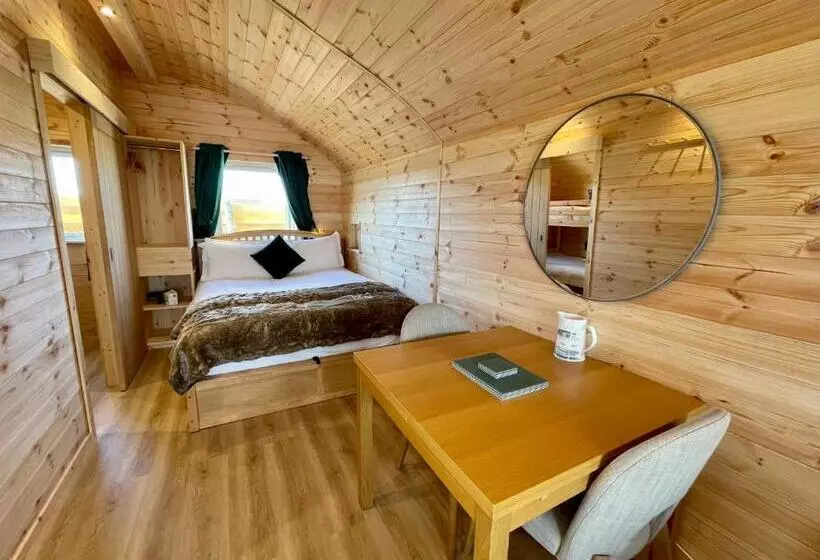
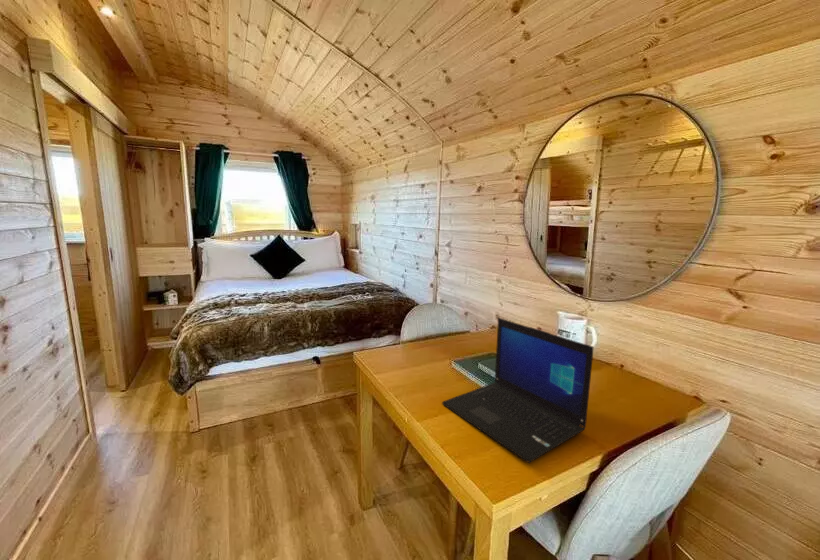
+ laptop (512, 378)
